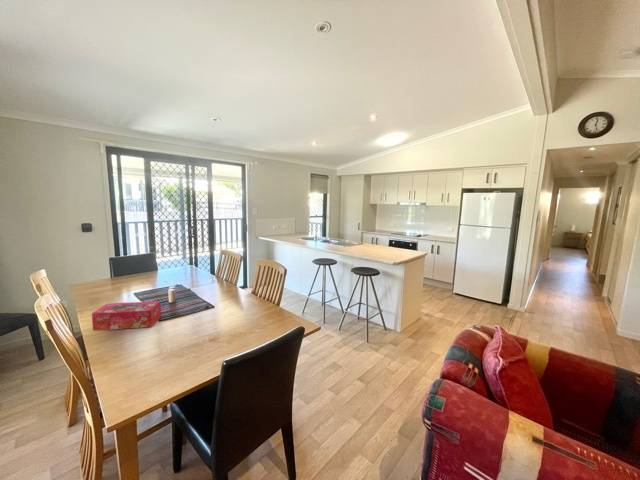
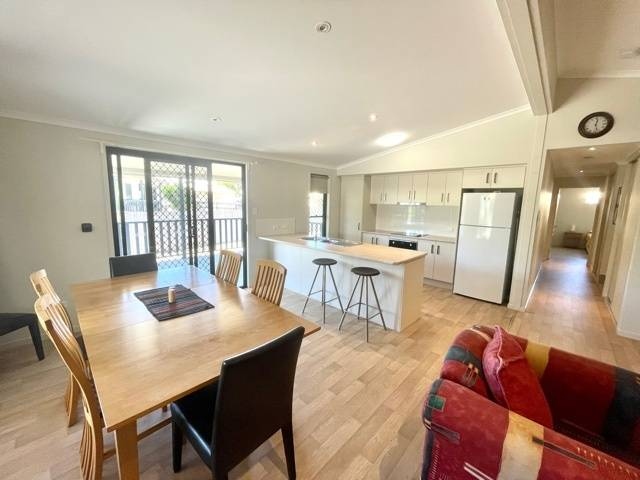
- tissue box (129, 314)
